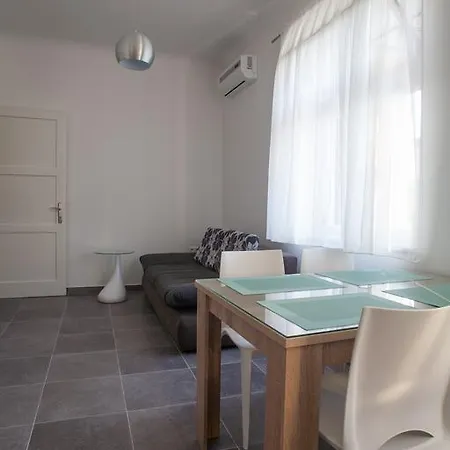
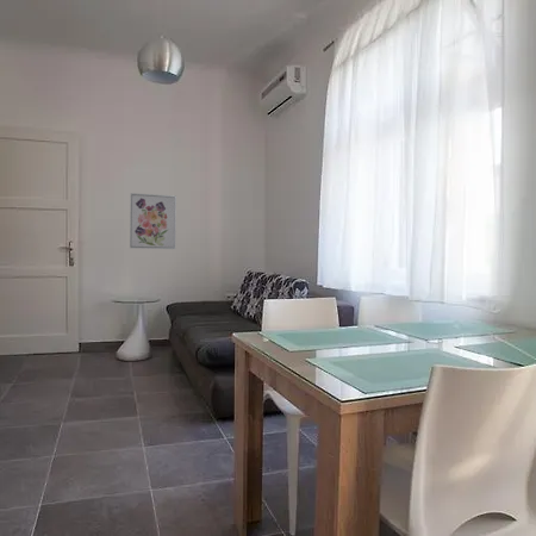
+ wall art (152, 222)
